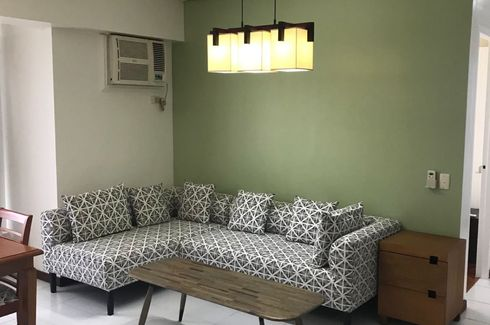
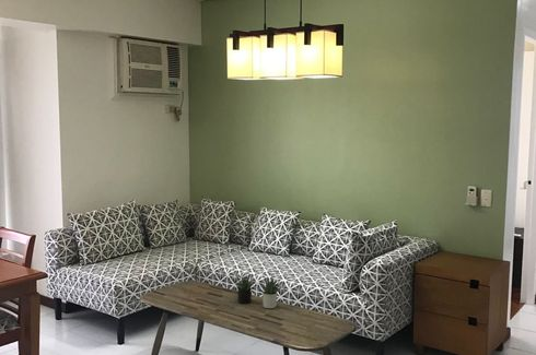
+ succulent plant (257, 287)
